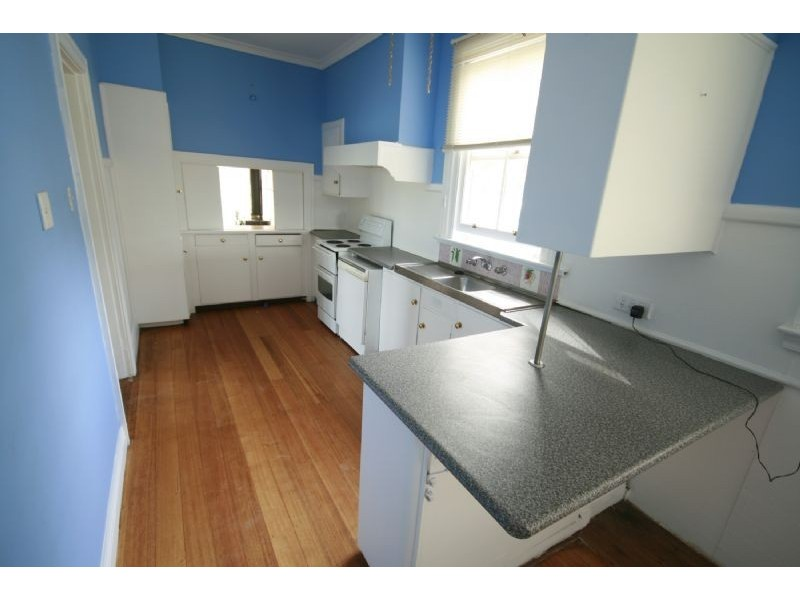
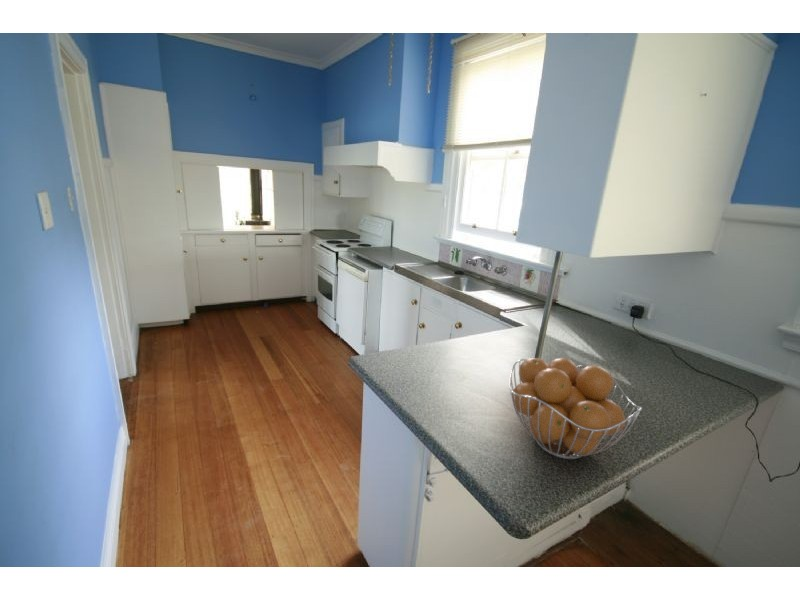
+ fruit basket (567, 405)
